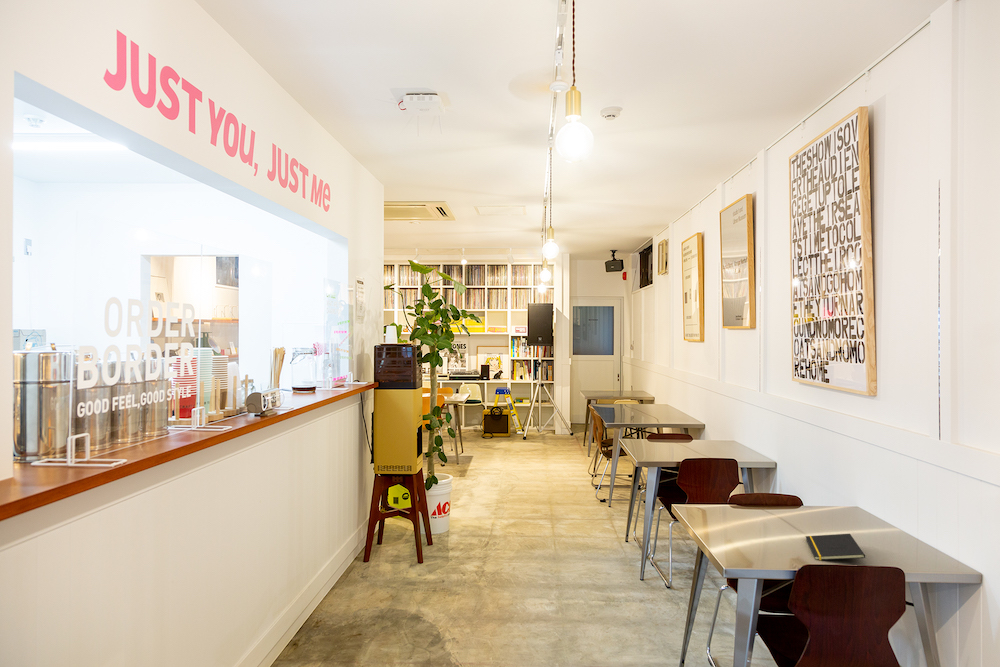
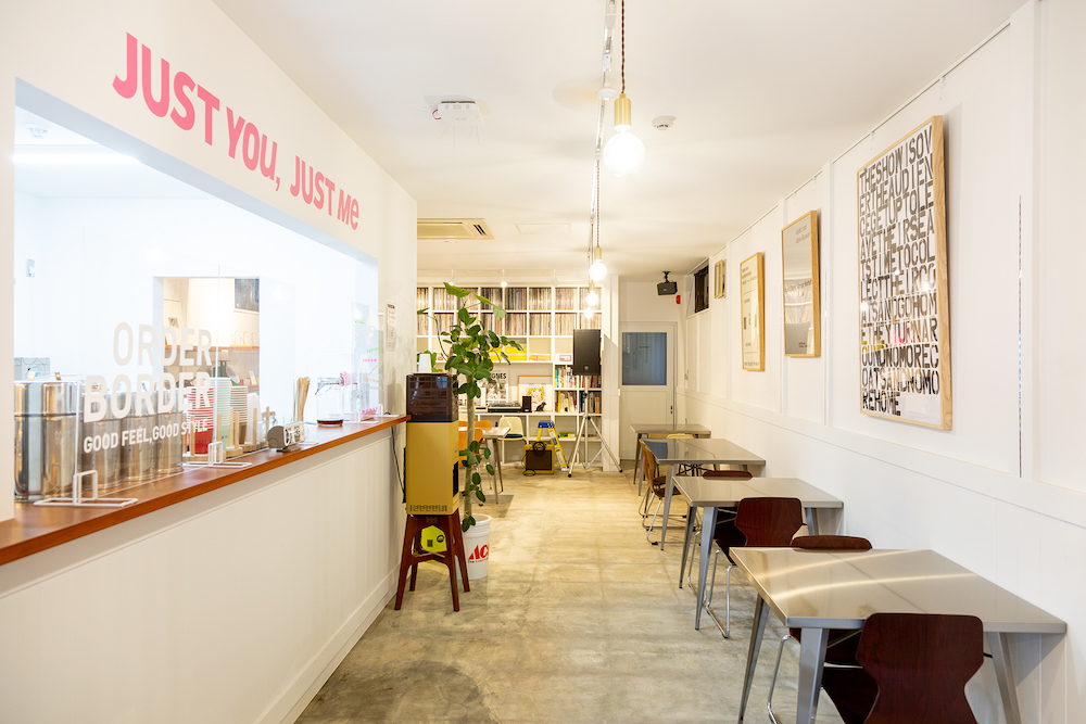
- notepad (833, 546)
